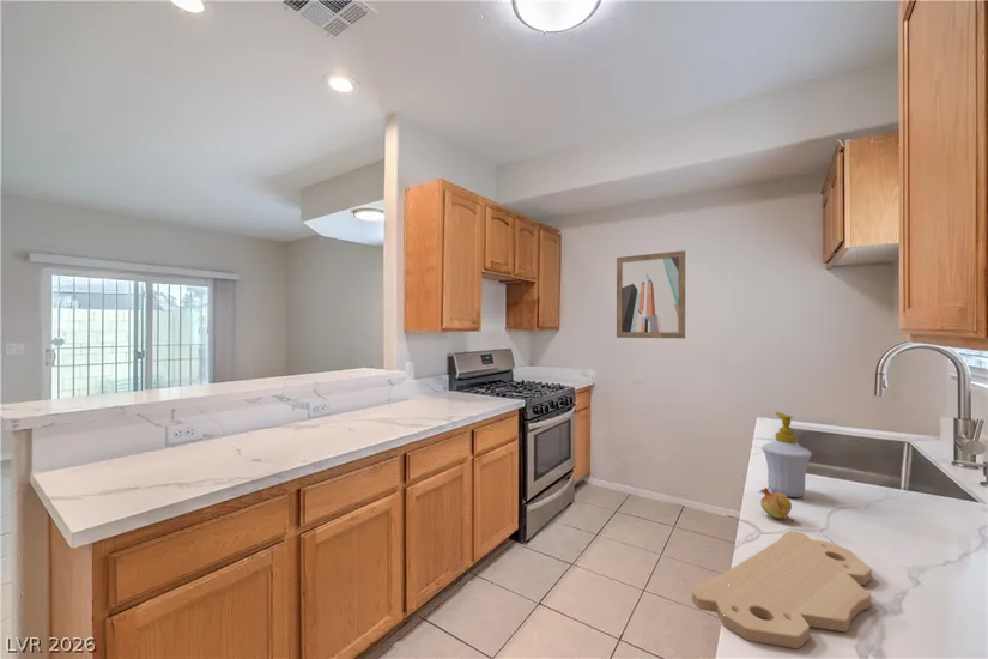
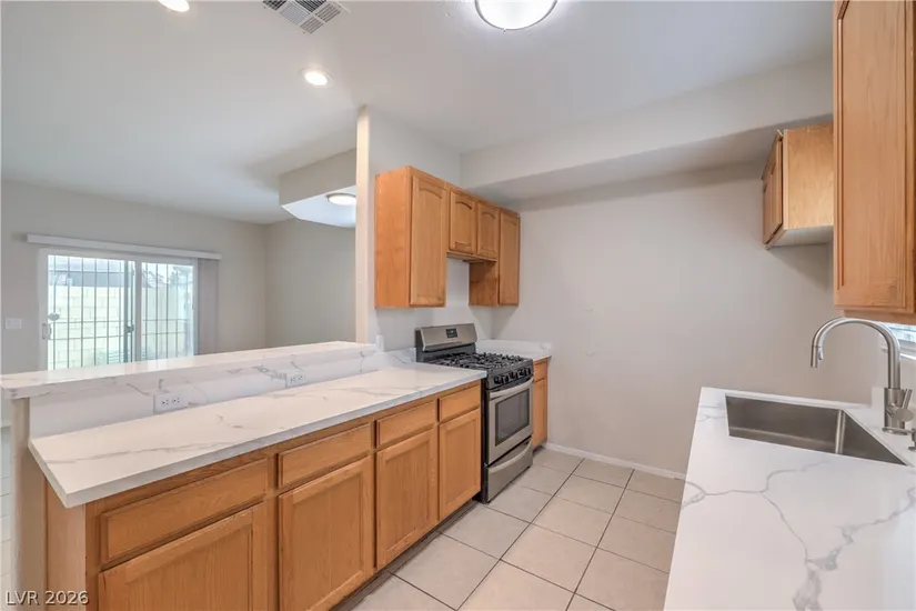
- cutting board (796, 584)
- wall art (649, 296)
- fruit (775, 502)
- soap bottle (786, 453)
